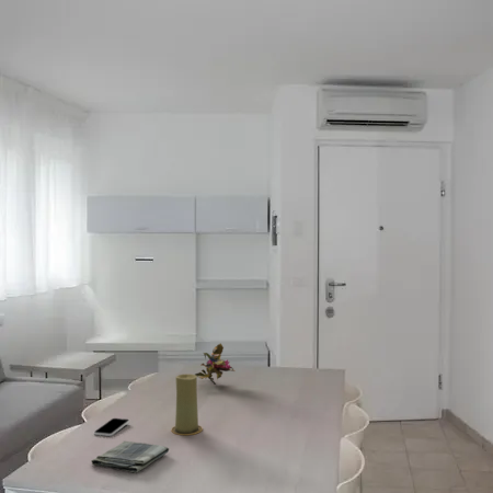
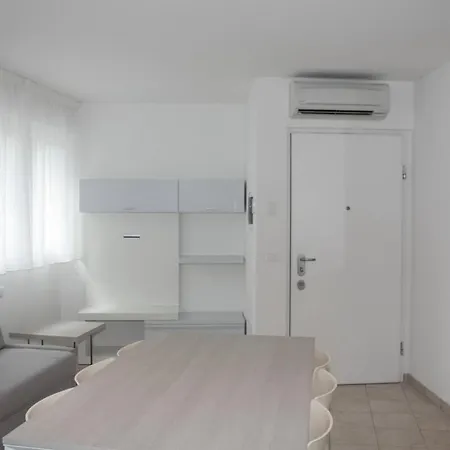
- candle (186, 402)
- flower (214, 364)
- smartphone (112, 426)
- dish towel (130, 454)
